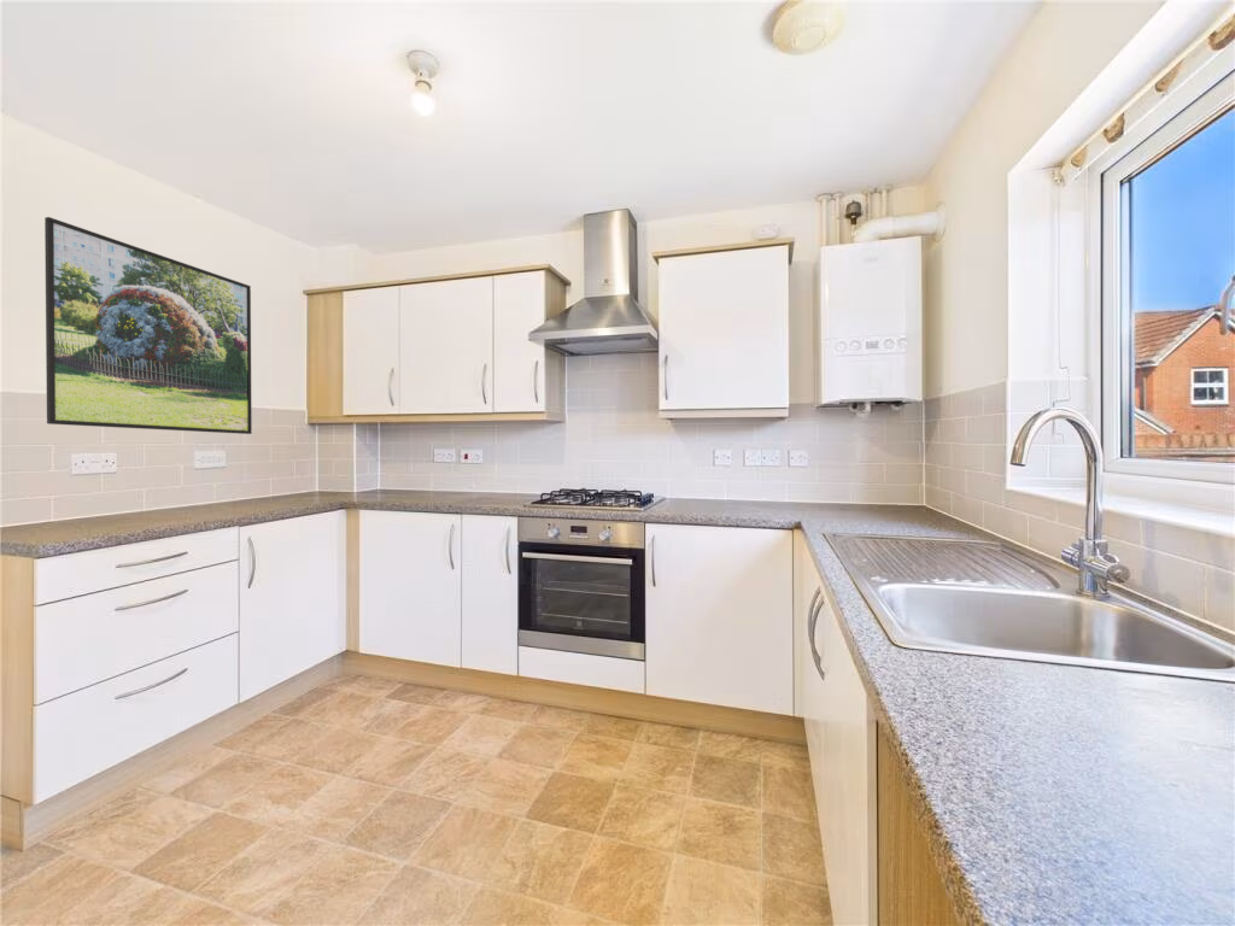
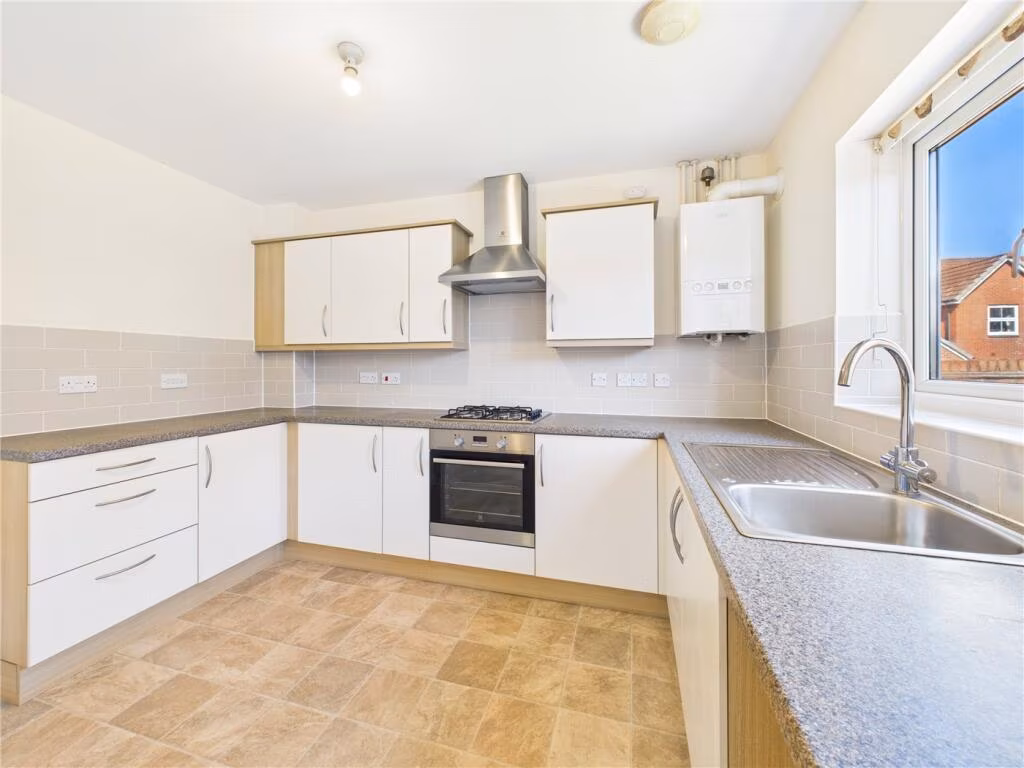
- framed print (165, 342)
